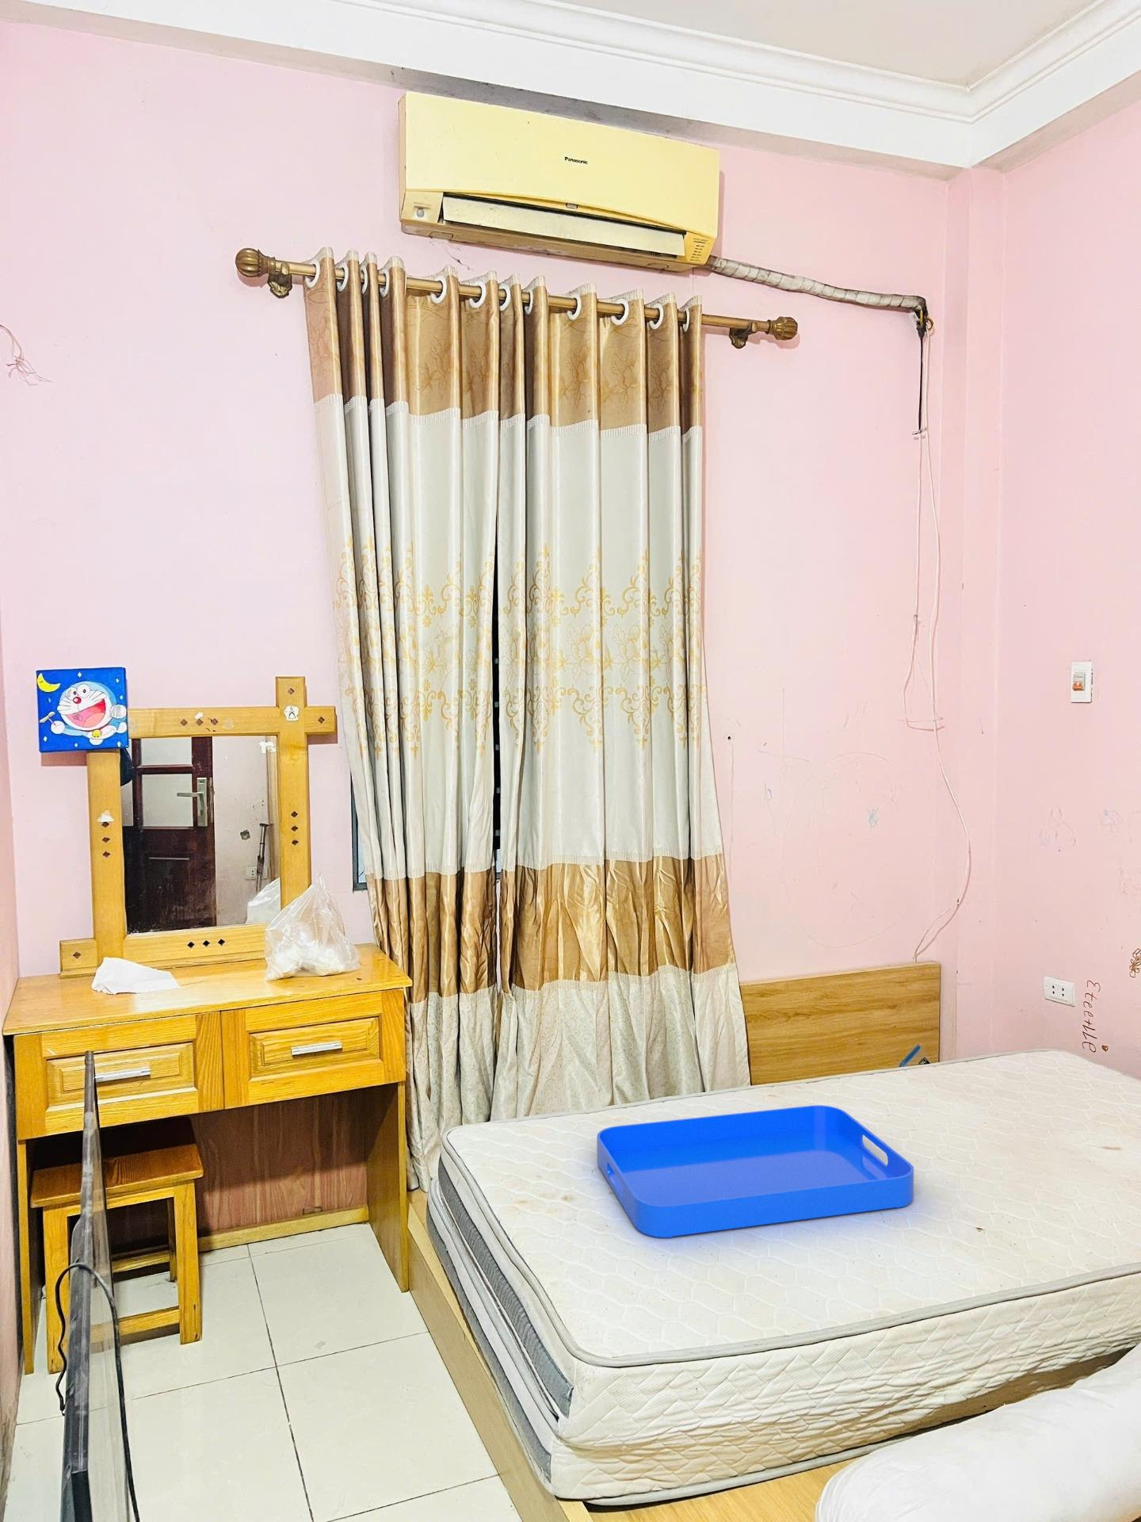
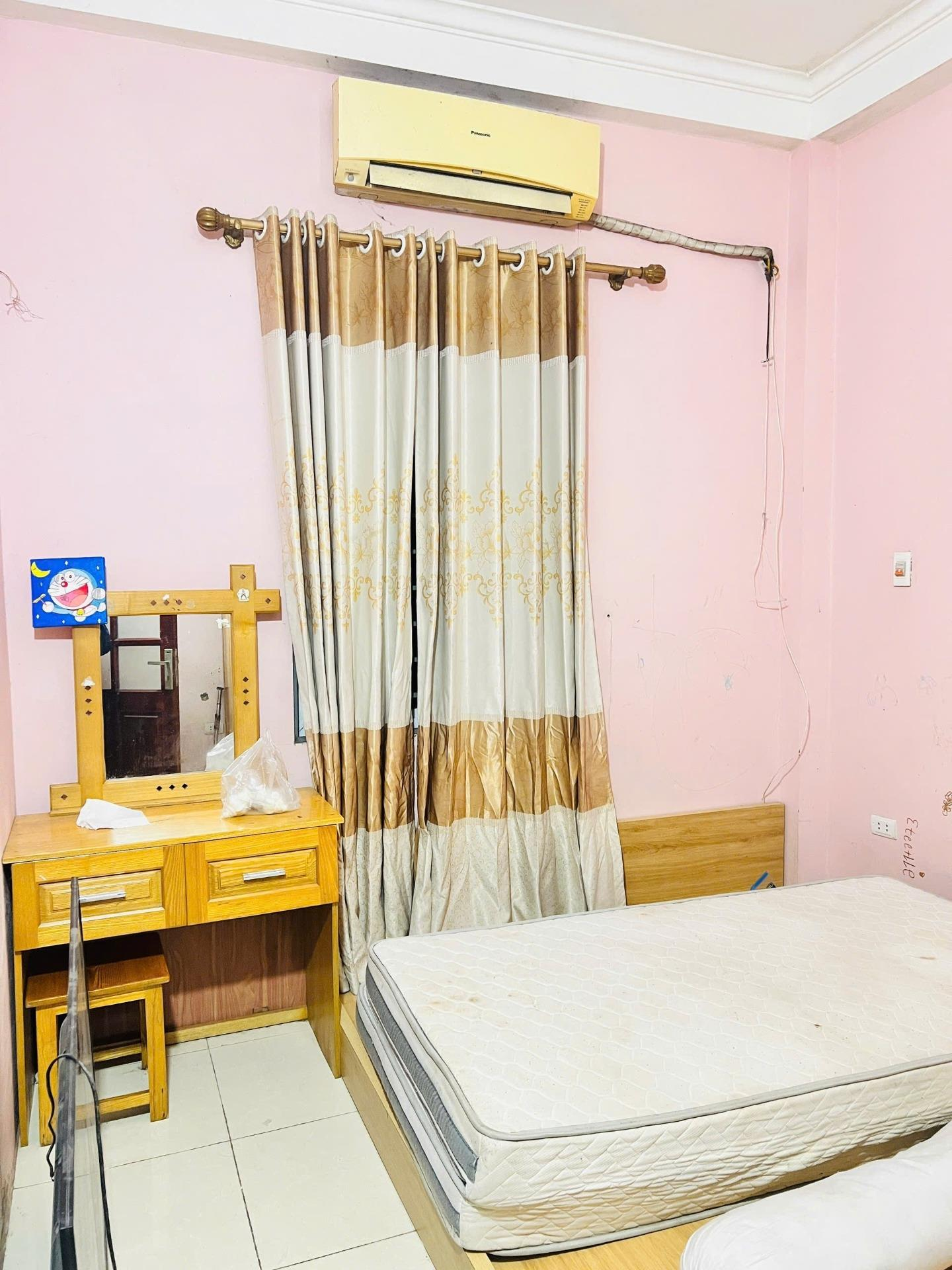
- serving tray (749, 1165)
